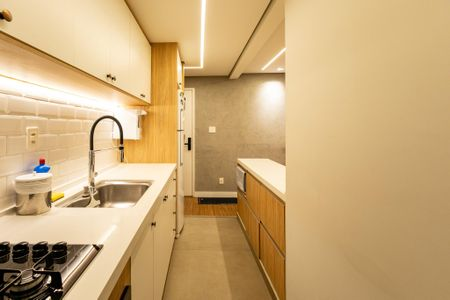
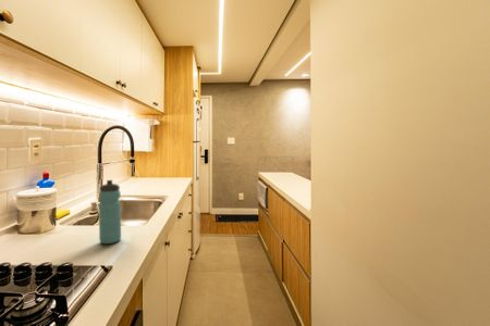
+ water bottle (110, 210)
